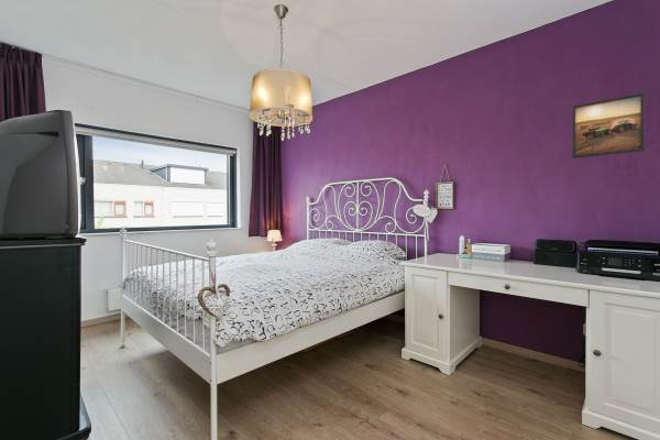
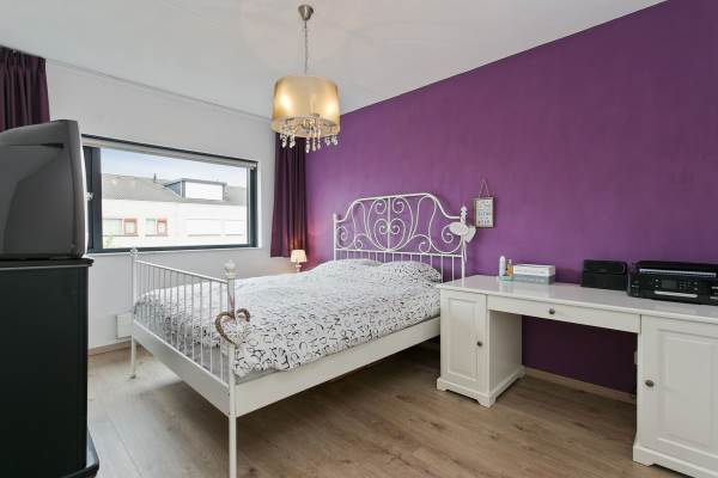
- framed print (606, 127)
